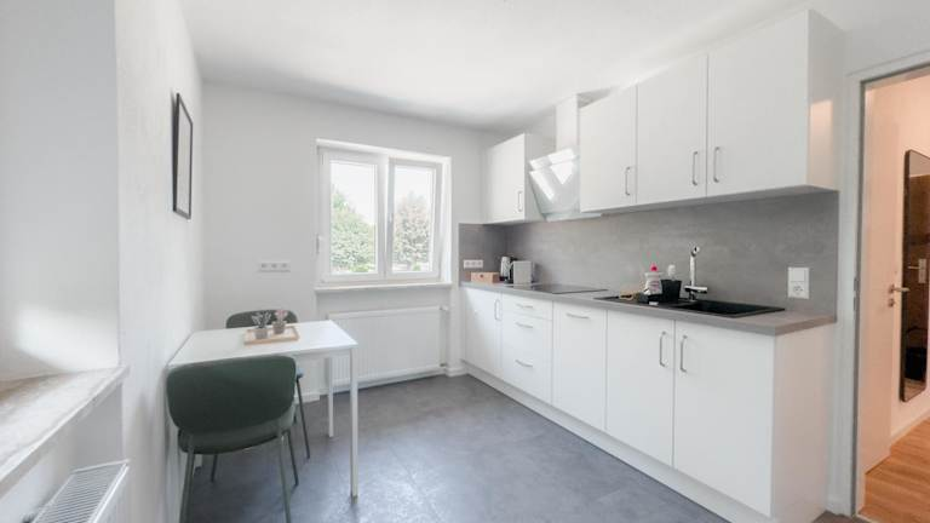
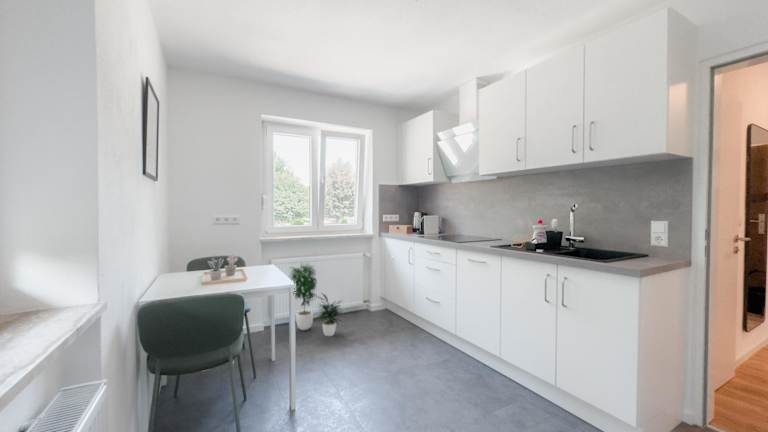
+ potted plant (314, 296)
